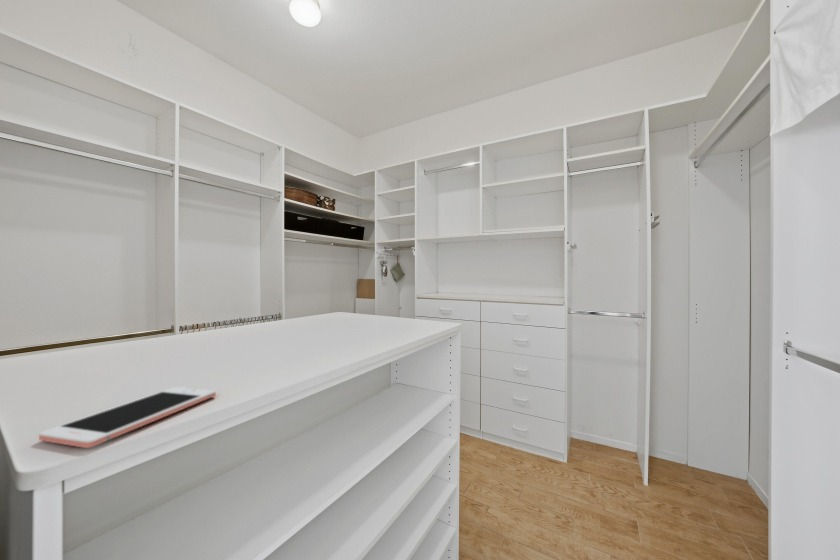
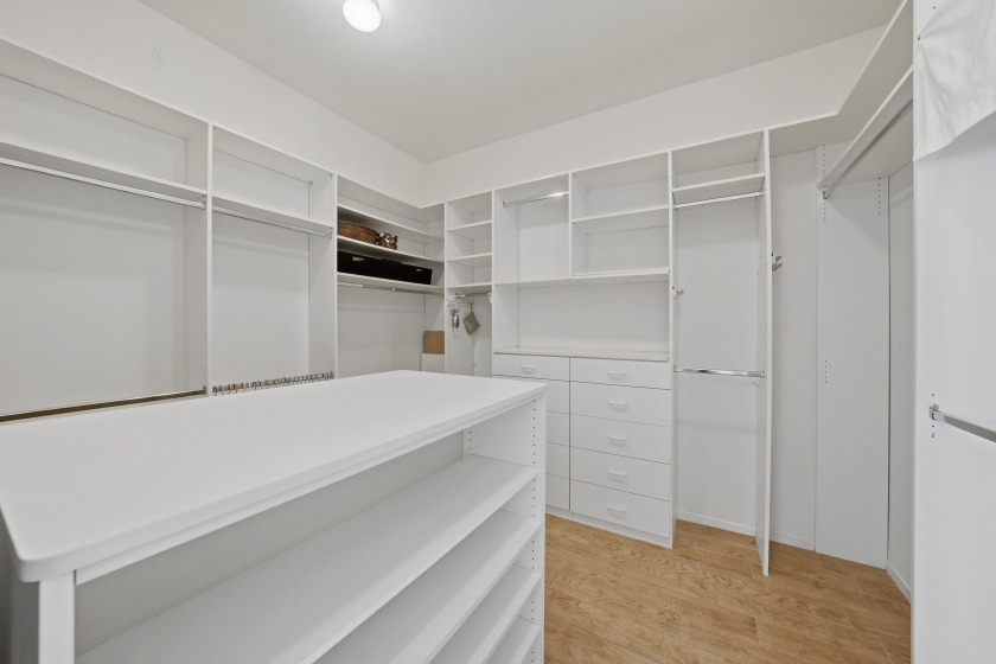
- cell phone (141, 411)
